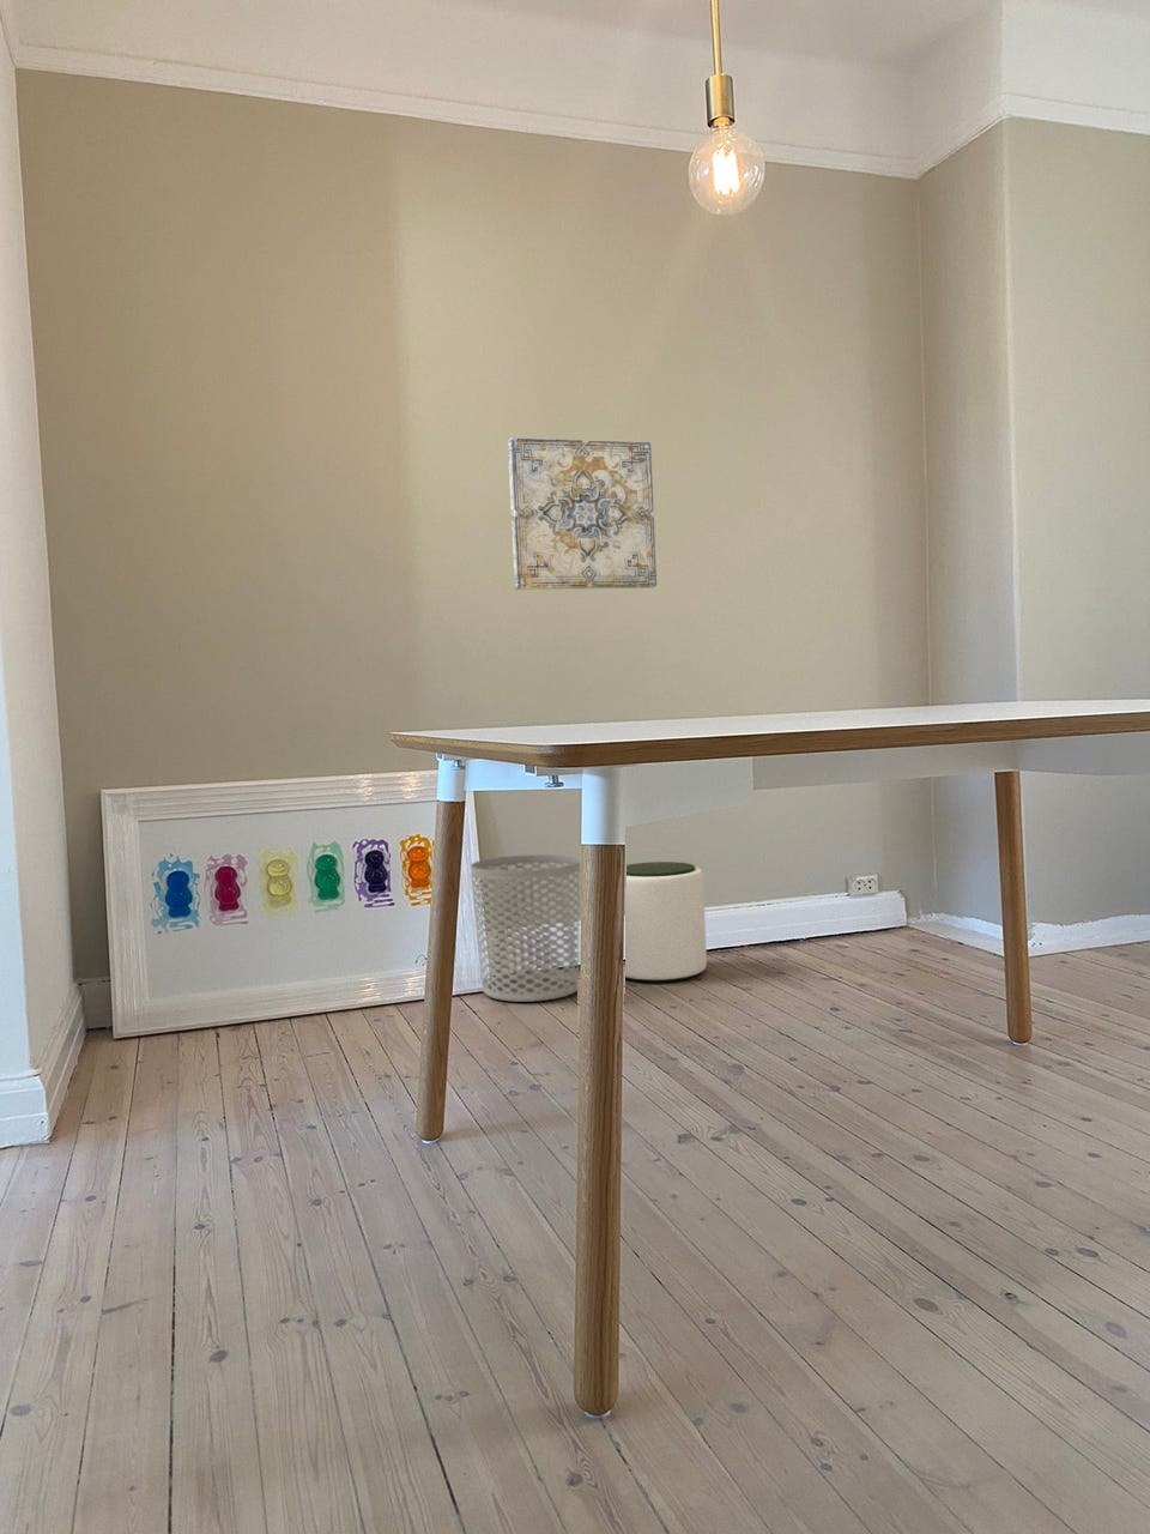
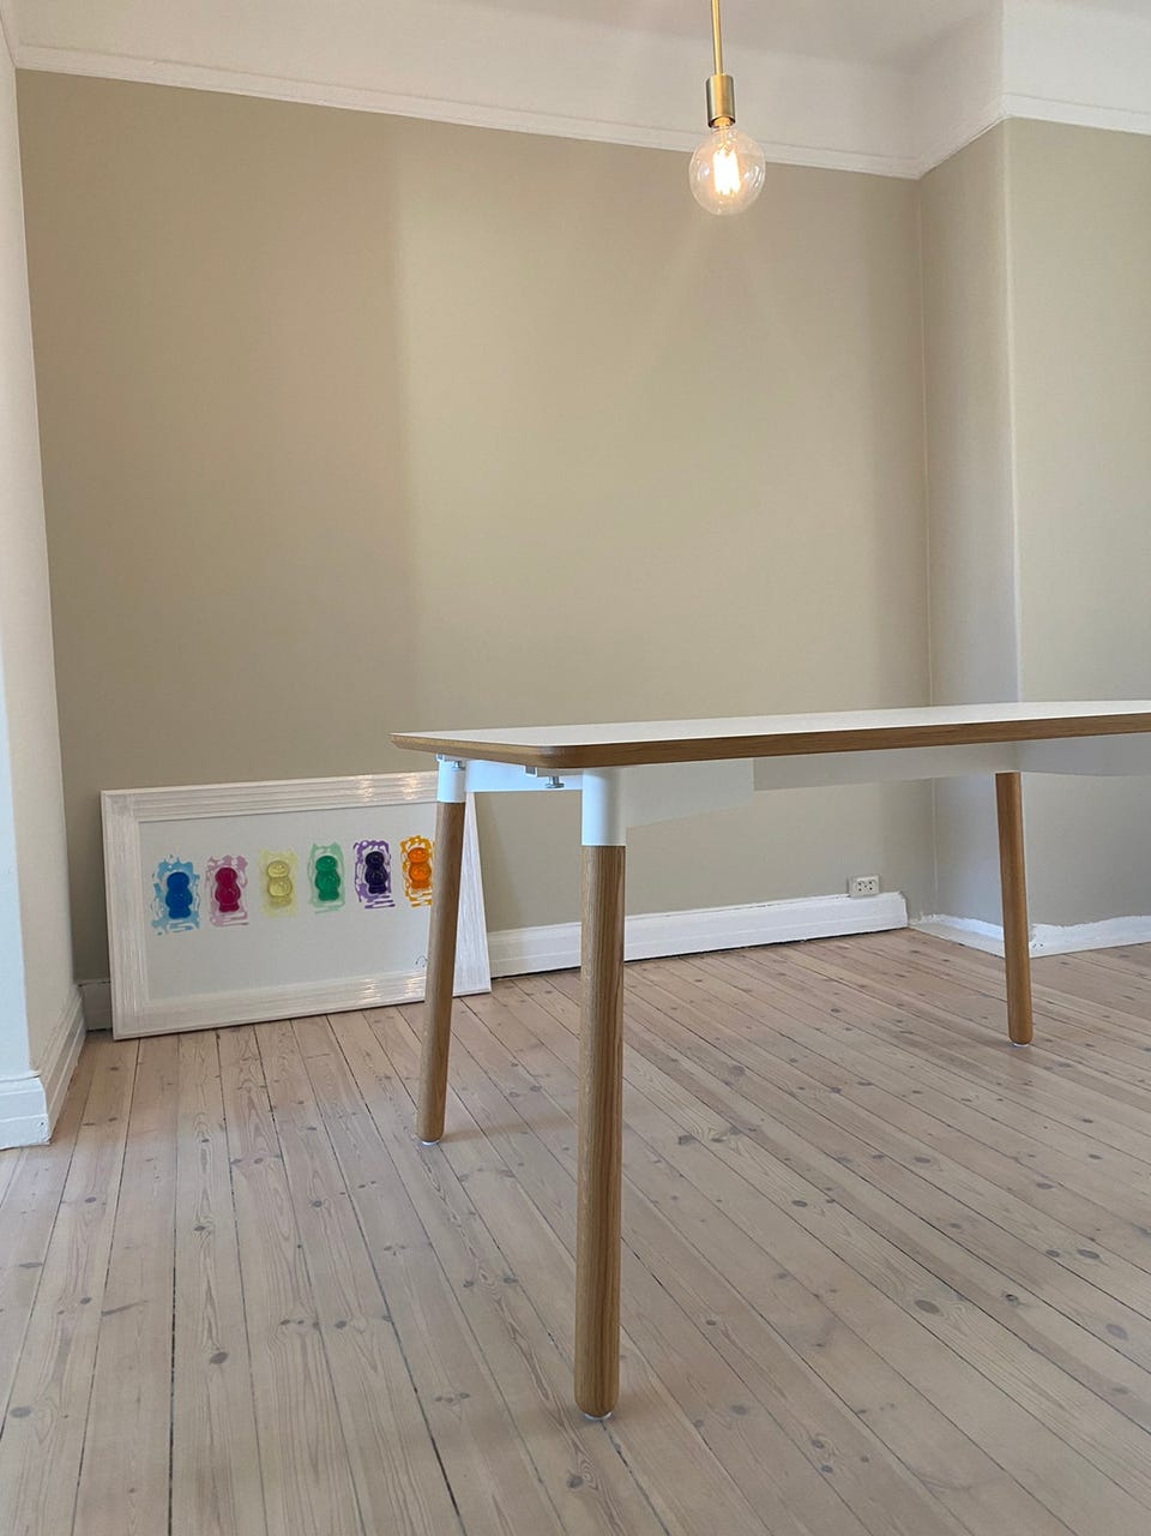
- wall art (583, 515)
- waste bin (529, 925)
- plant pot (656, 919)
